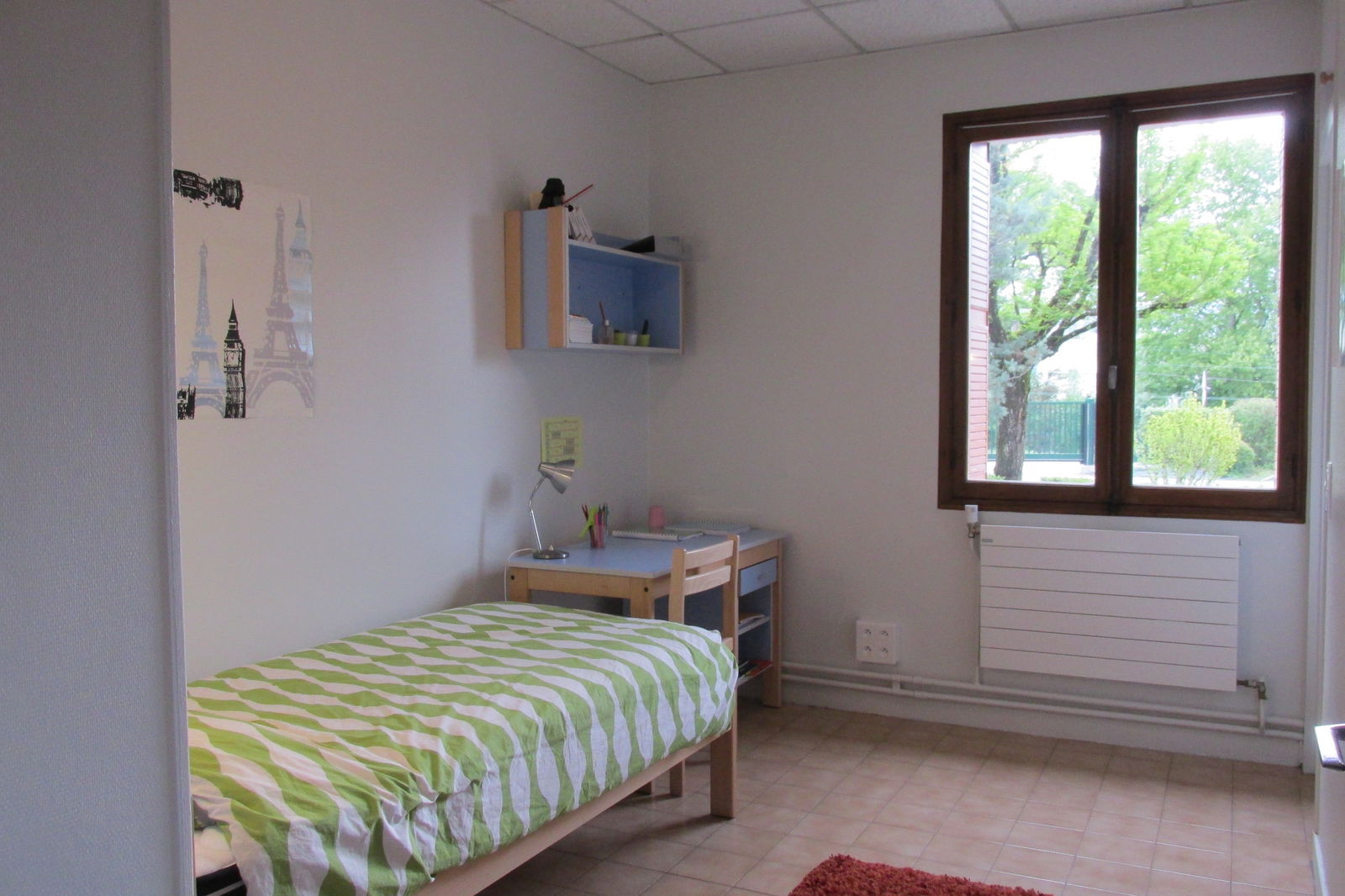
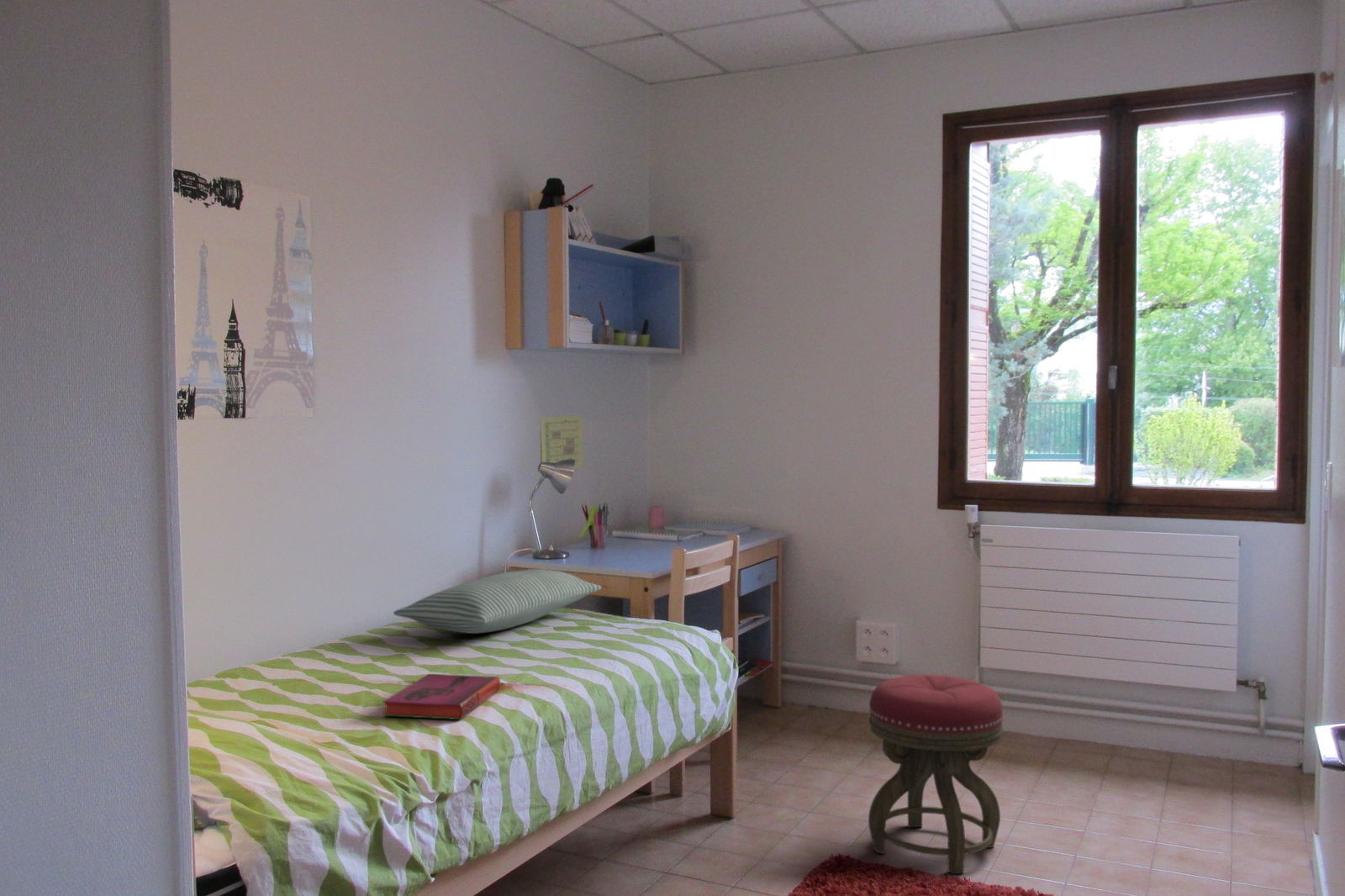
+ stool (935, 766)
+ pillow (504, 599)
+ hardback book (444, 695)
